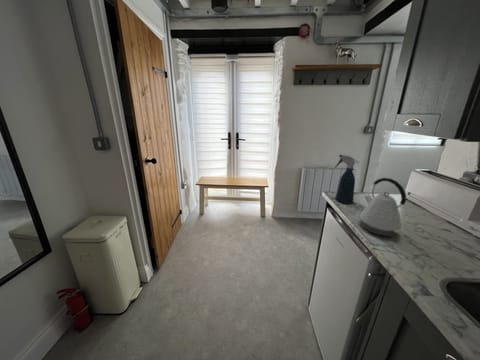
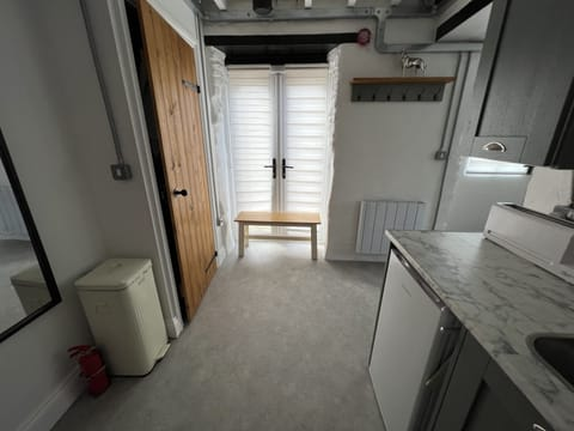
- kettle (382, 204)
- spray bottle (346, 178)
